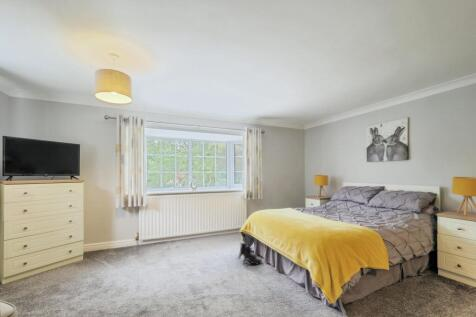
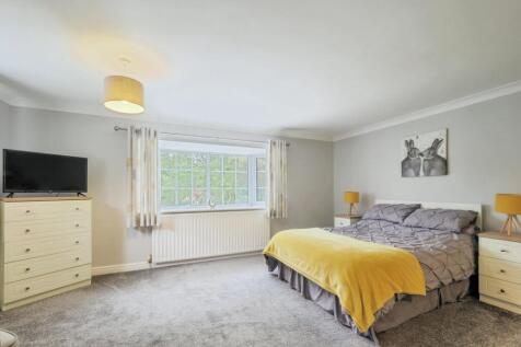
- boots (250, 252)
